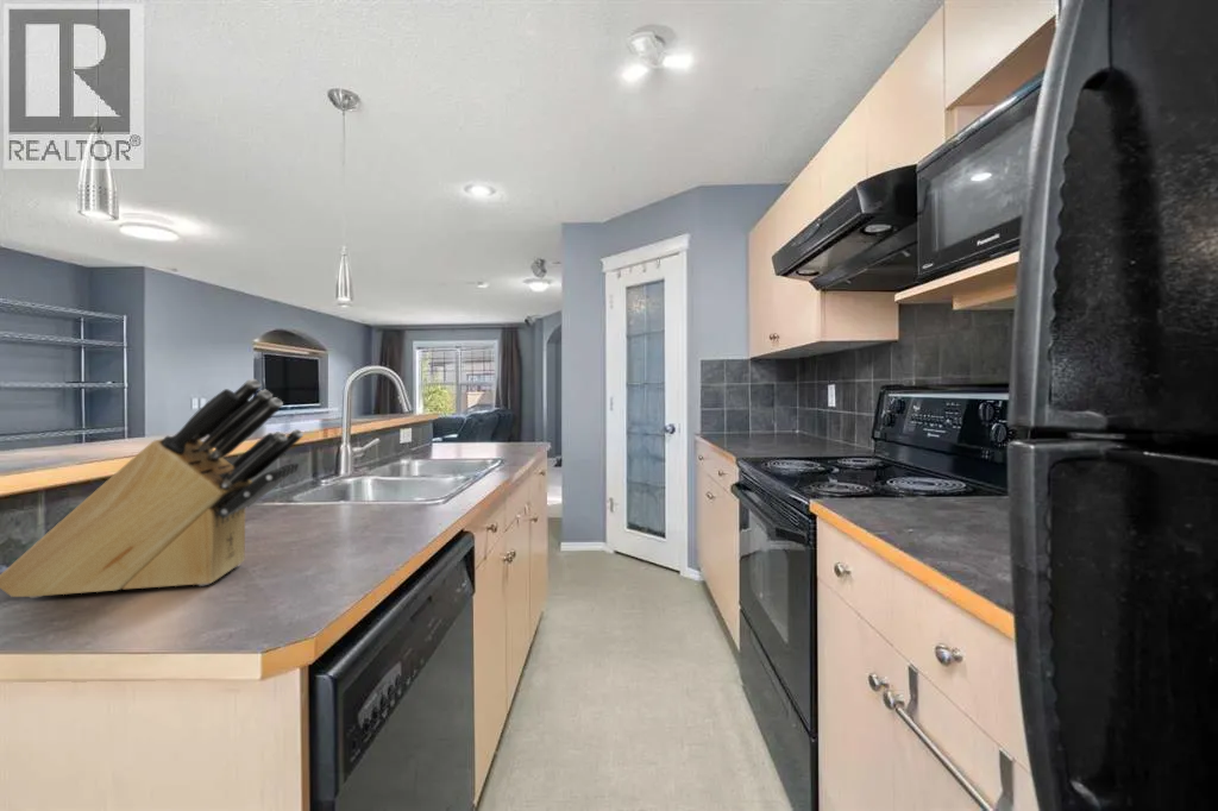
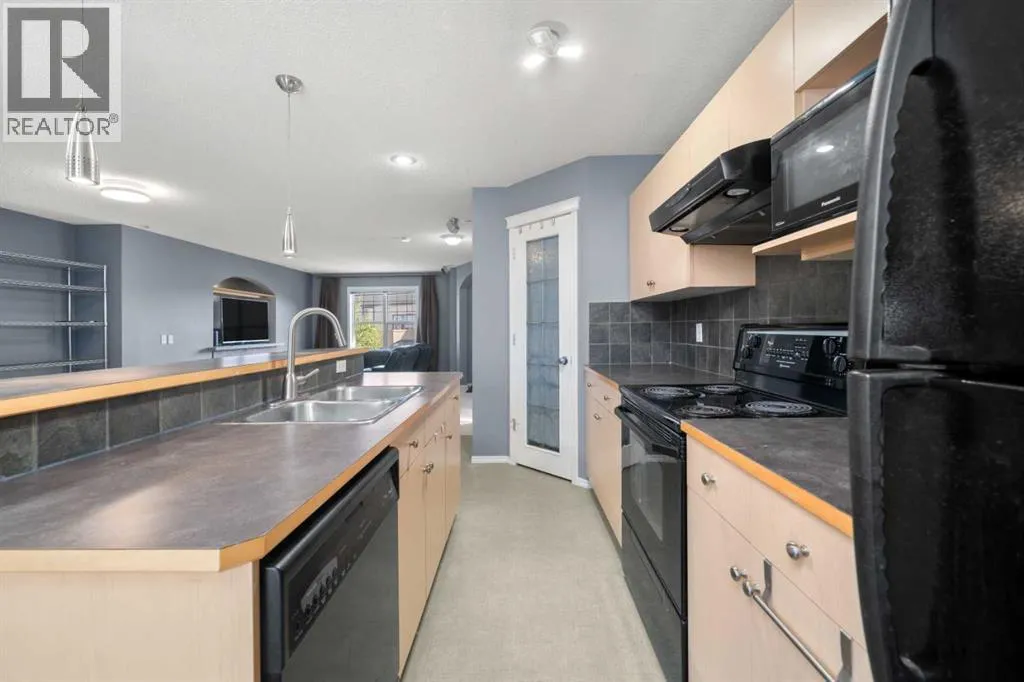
- knife block (167, 478)
